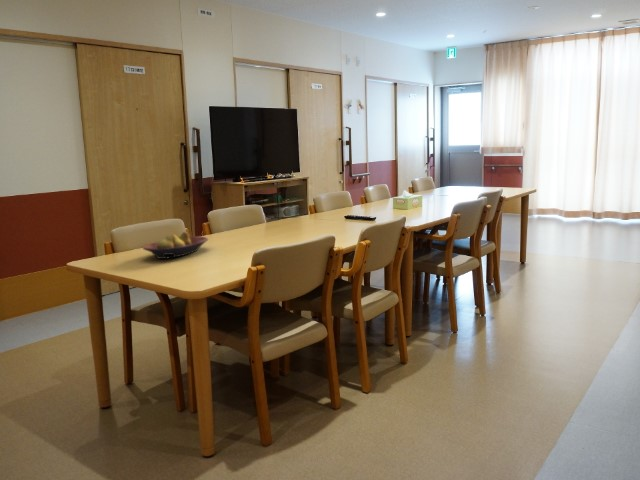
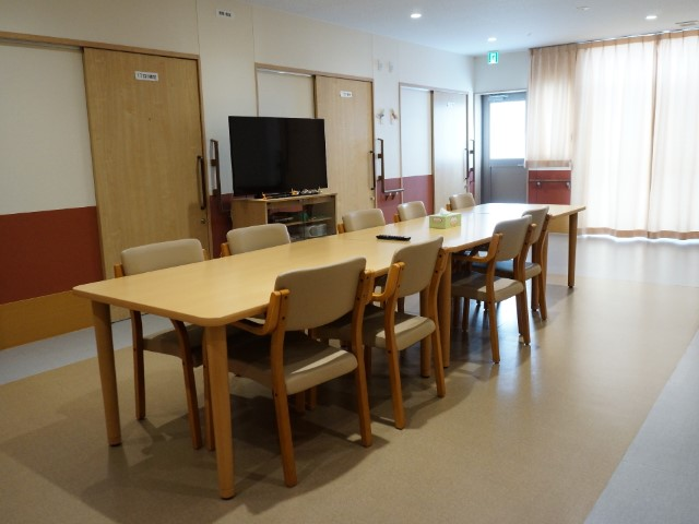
- fruit bowl (176, 243)
